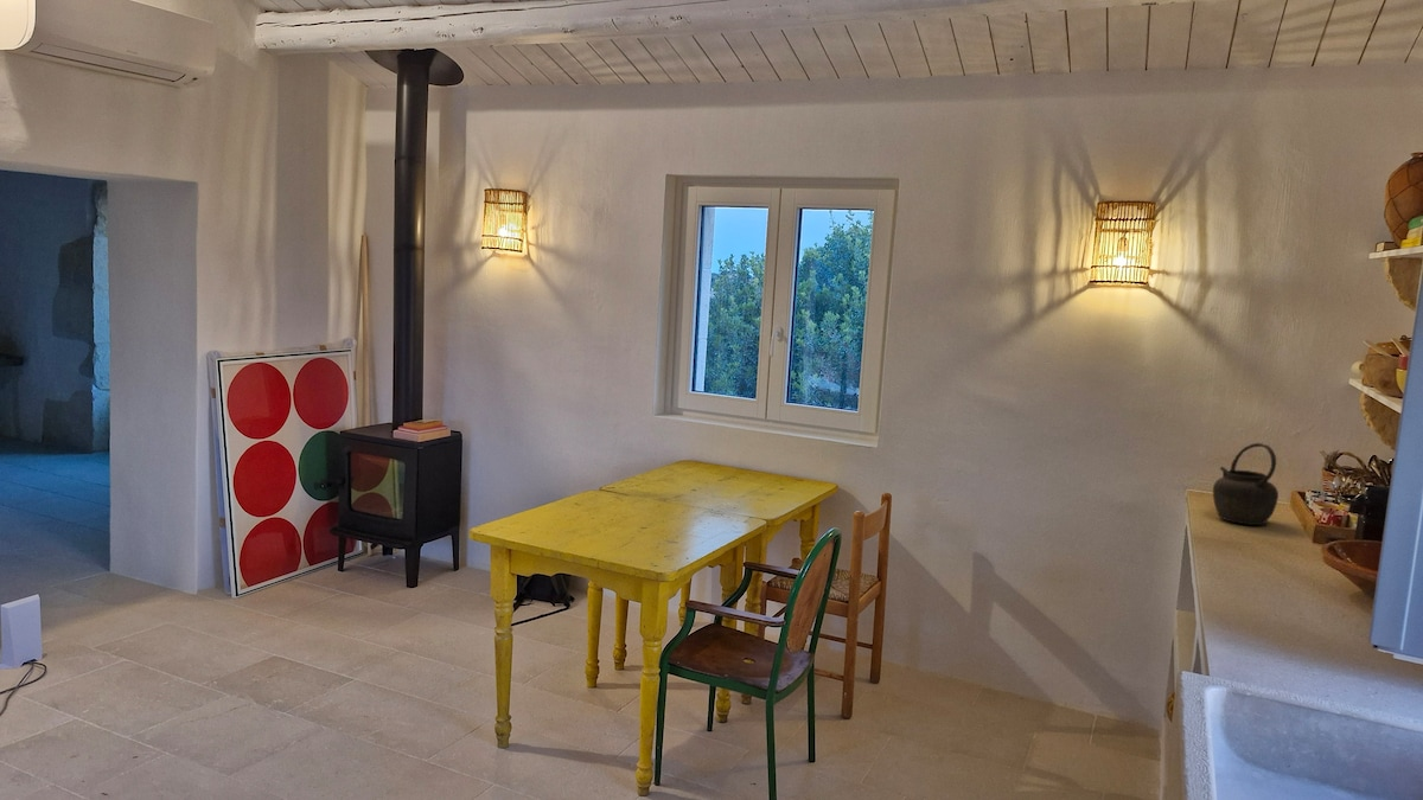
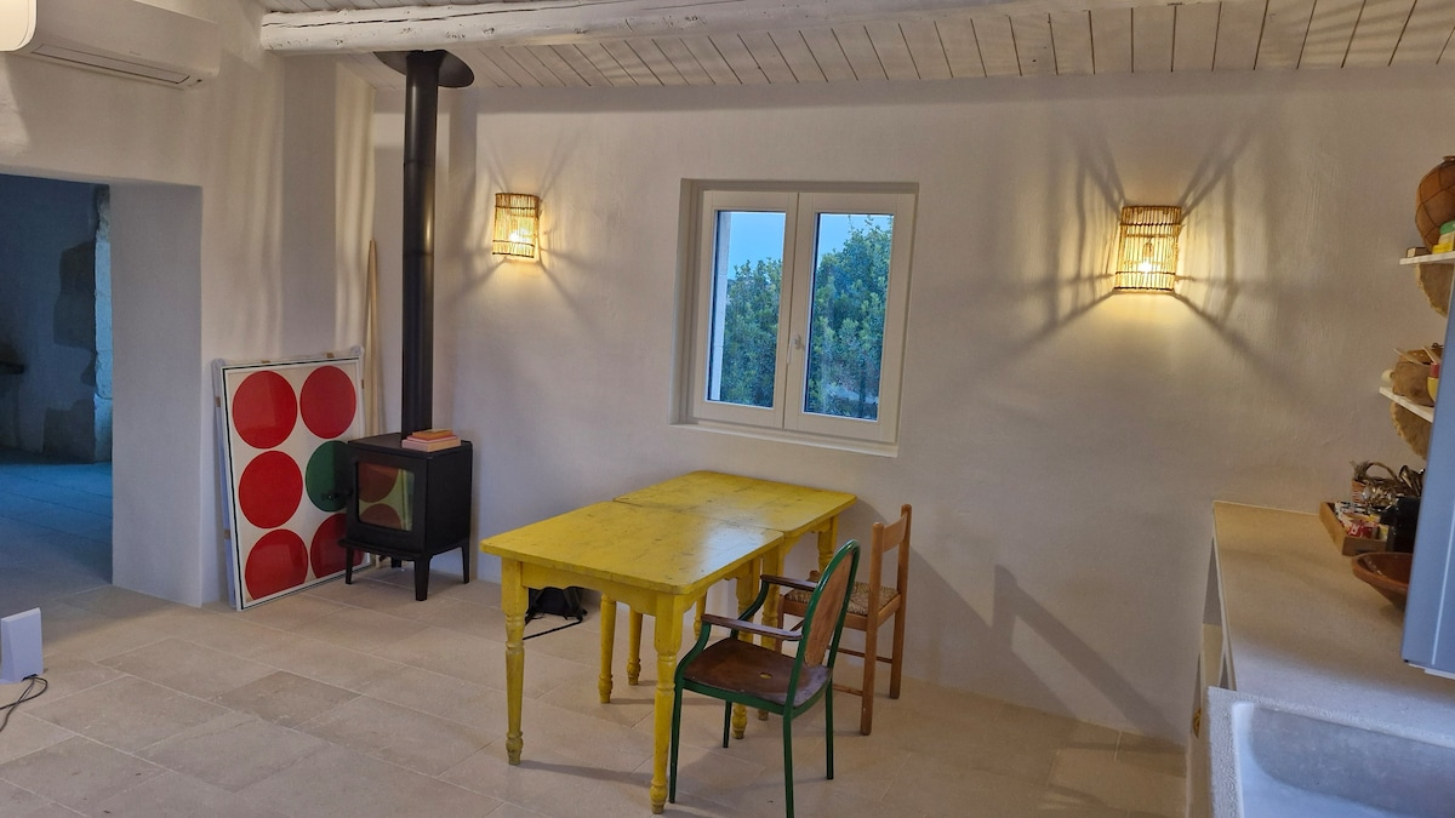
- kettle (1244, 480)
